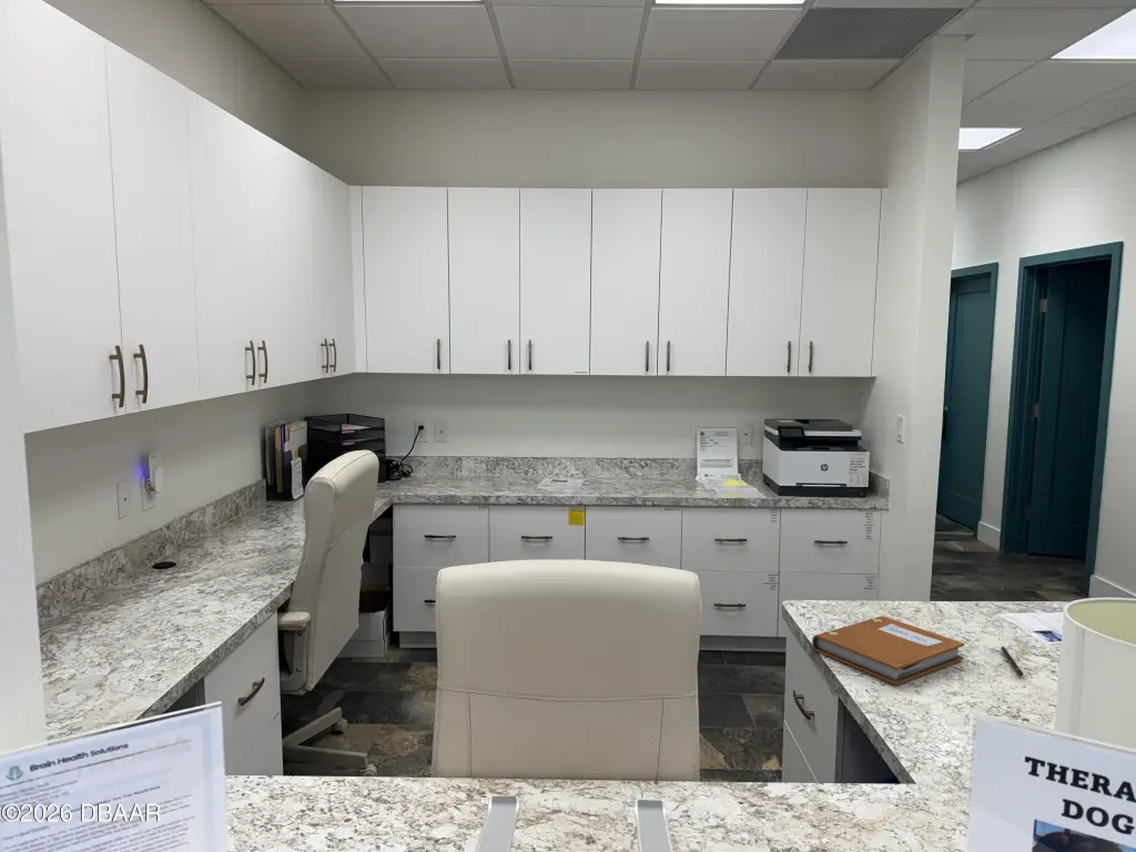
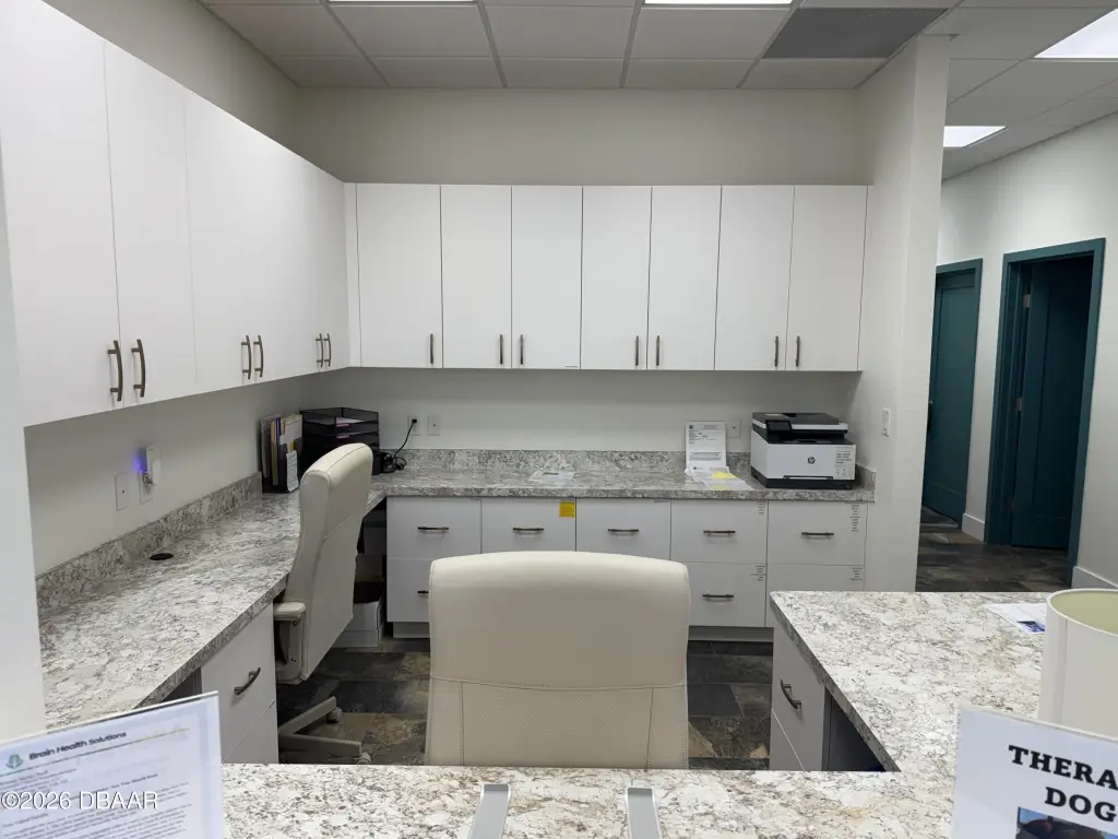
- pen (1012, 661)
- notebook (888, 646)
